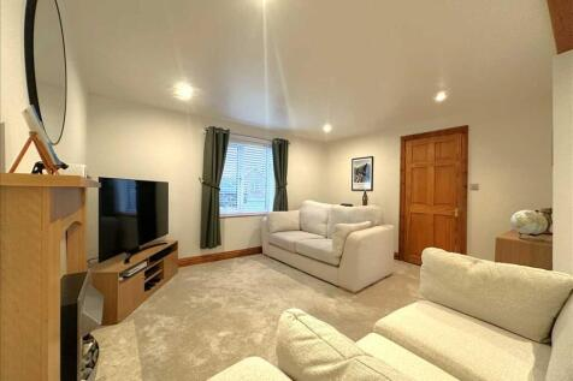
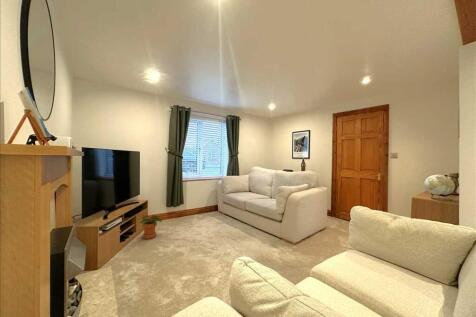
+ potted plant (150, 227)
